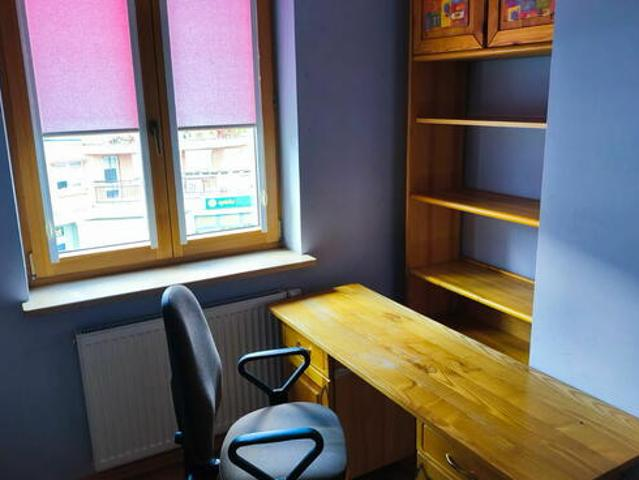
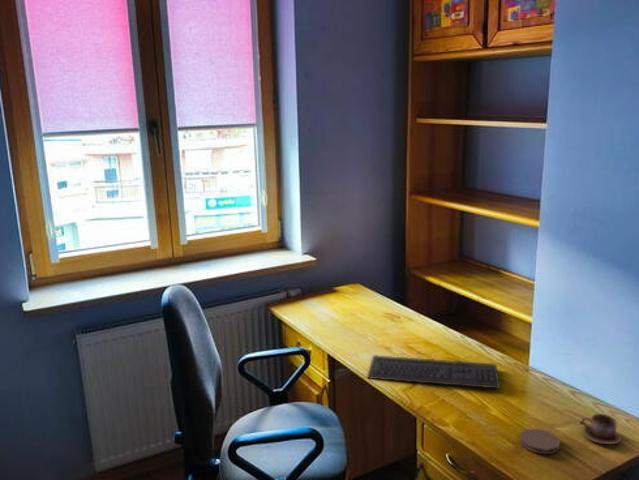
+ keyboard (432, 370)
+ coaster (539, 440)
+ cup (601, 427)
